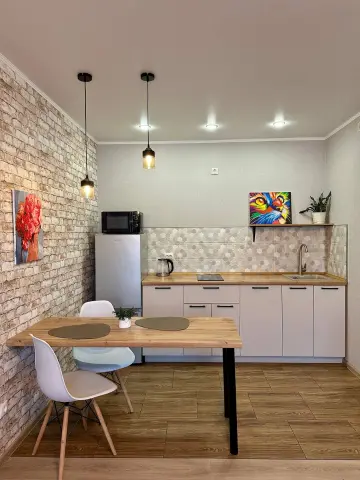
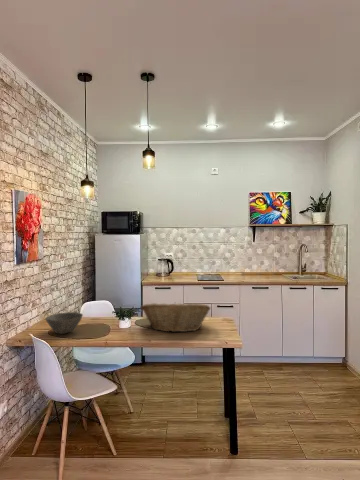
+ fruit basket (175, 313)
+ bowl (64, 324)
